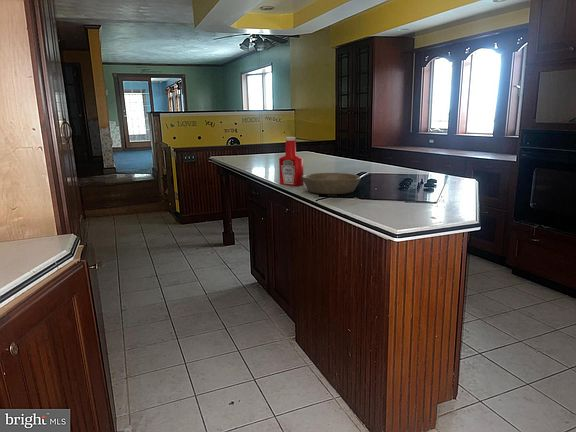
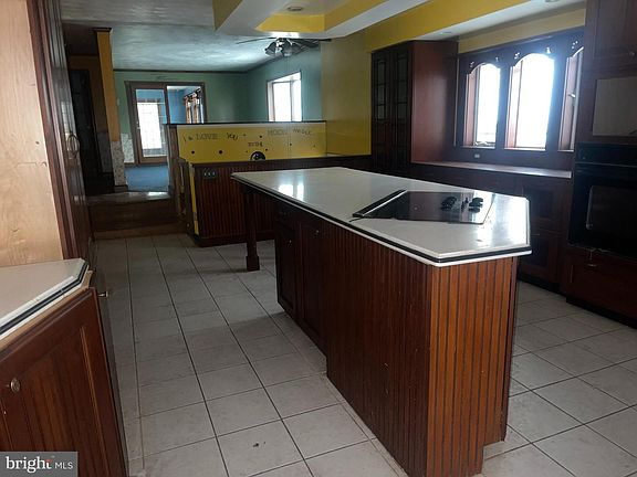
- bowl (331, 182)
- soap bottle (291, 161)
